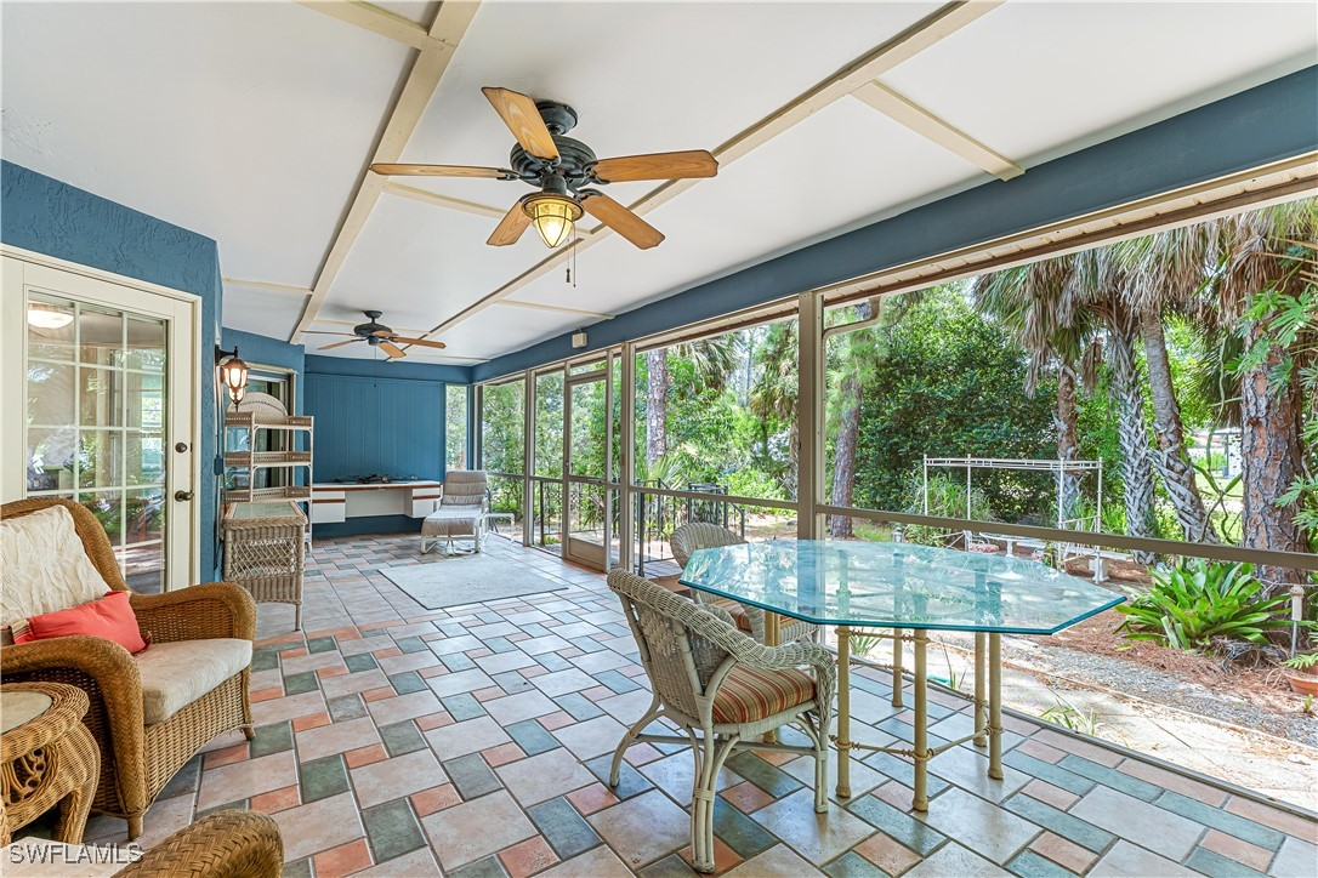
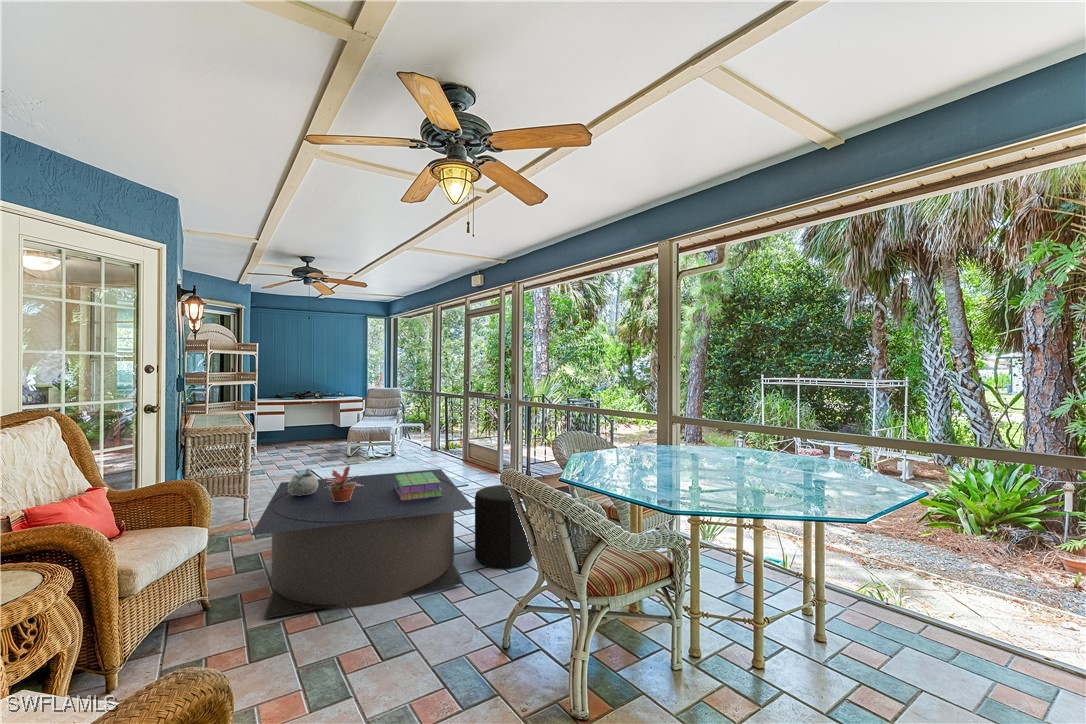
+ decorative bowl (303, 482)
+ stool (504, 523)
+ stack of books (417, 484)
+ potted plant (342, 482)
+ coffee table (368, 529)
